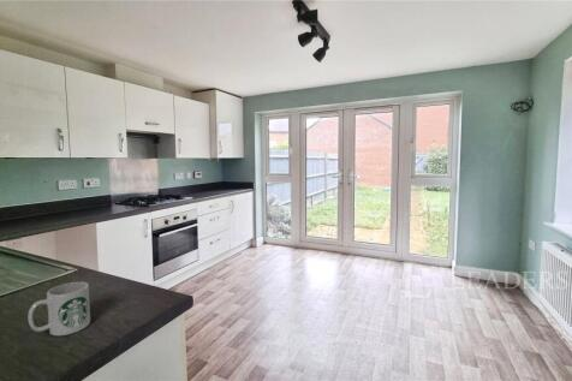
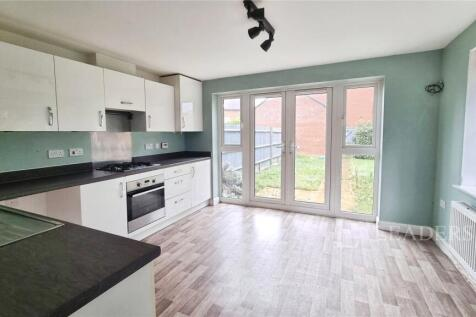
- mug (60, 310)
